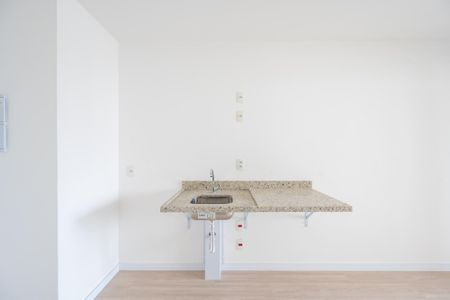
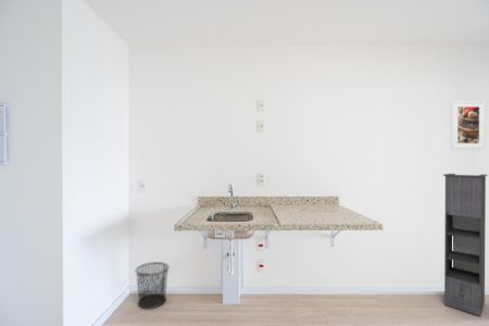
+ waste bin (152, 285)
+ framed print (467, 125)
+ storage cabinet (464, 239)
